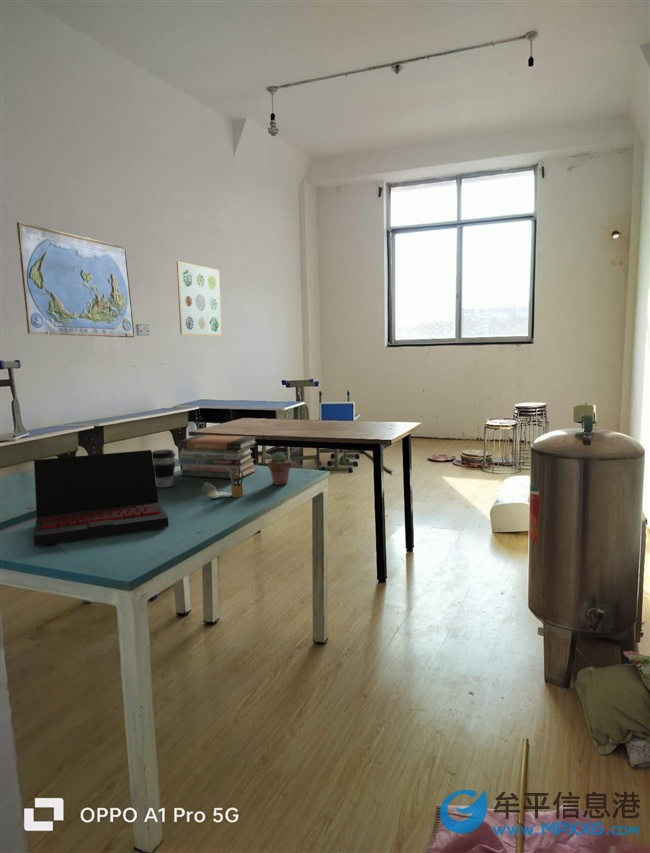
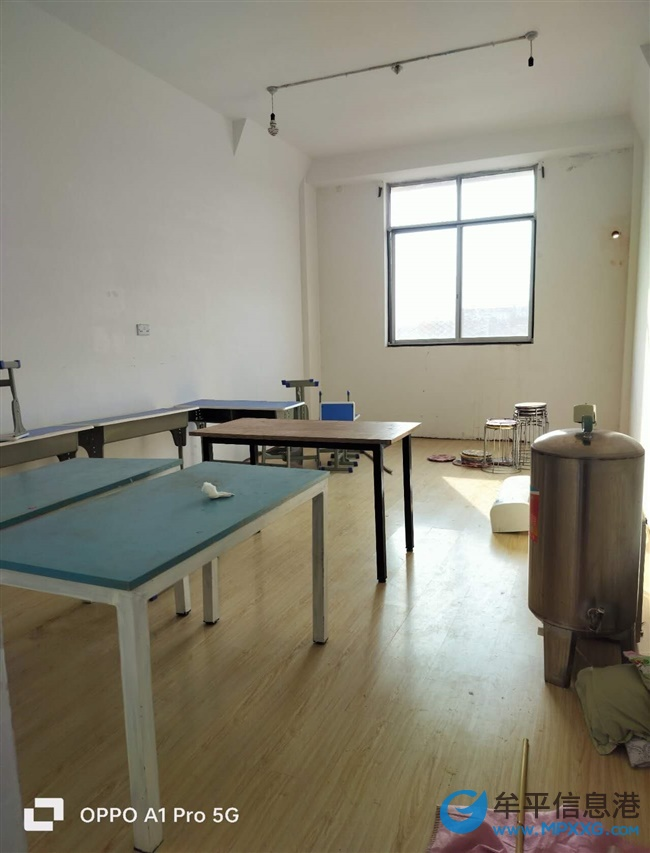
- potted succulent (280, 467)
- wall art (200, 301)
- laptop (99, 491)
- book stack (217, 456)
- pencil box (237, 481)
- coffee cup (163, 468)
- world map (82, 286)
